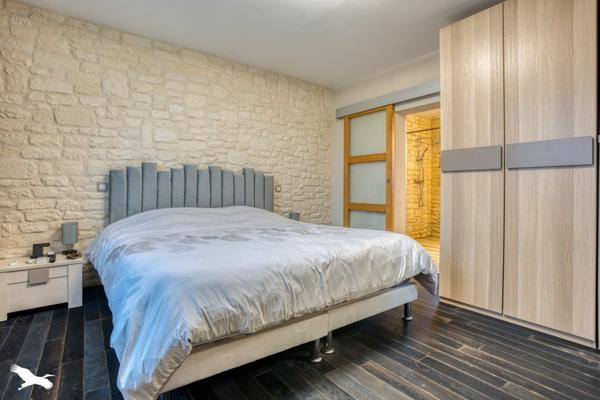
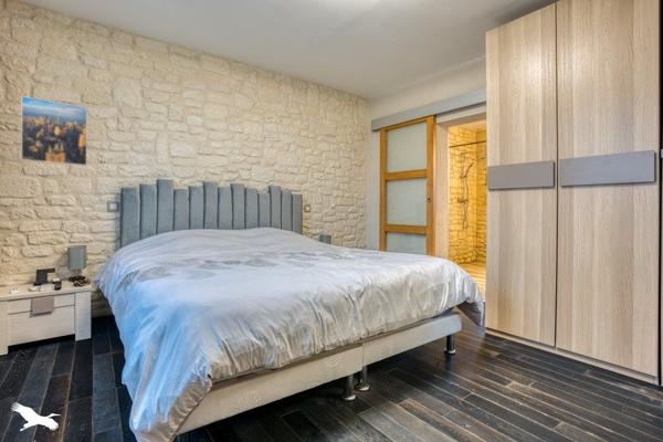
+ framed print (55, 133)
